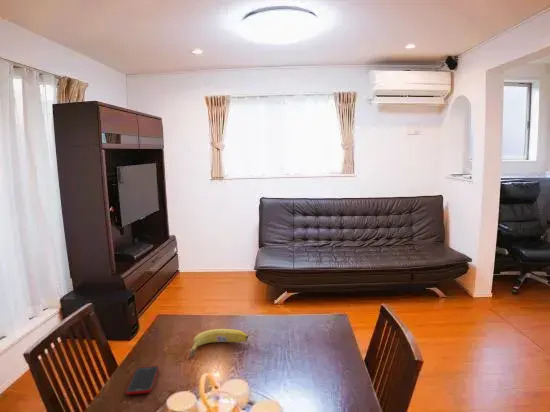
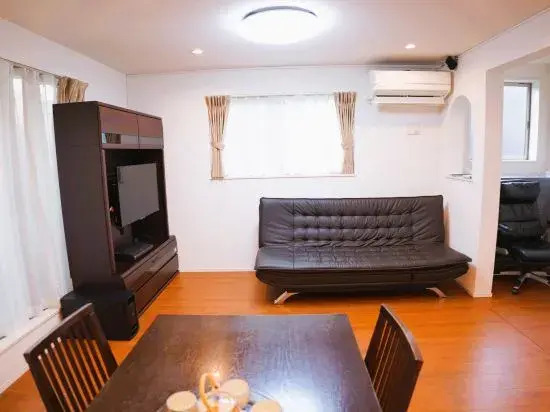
- cell phone (143, 379)
- fruit (215, 341)
